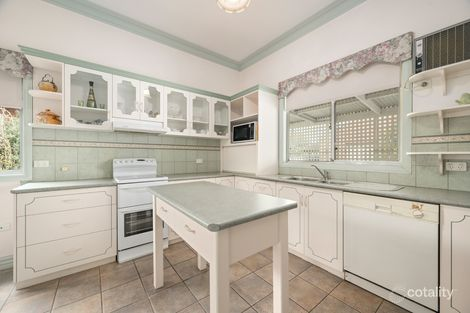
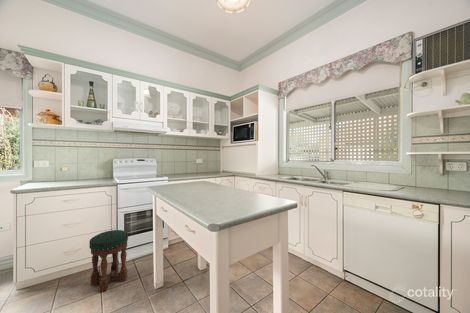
+ stool (109, 254)
